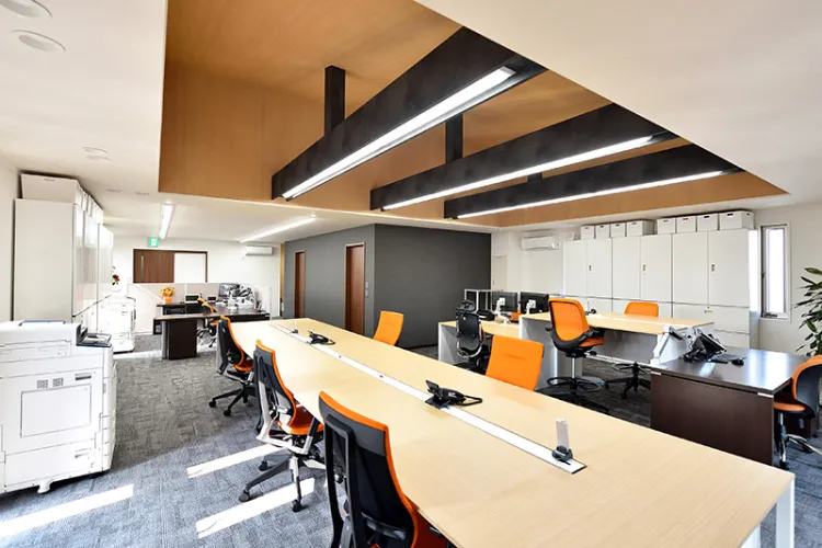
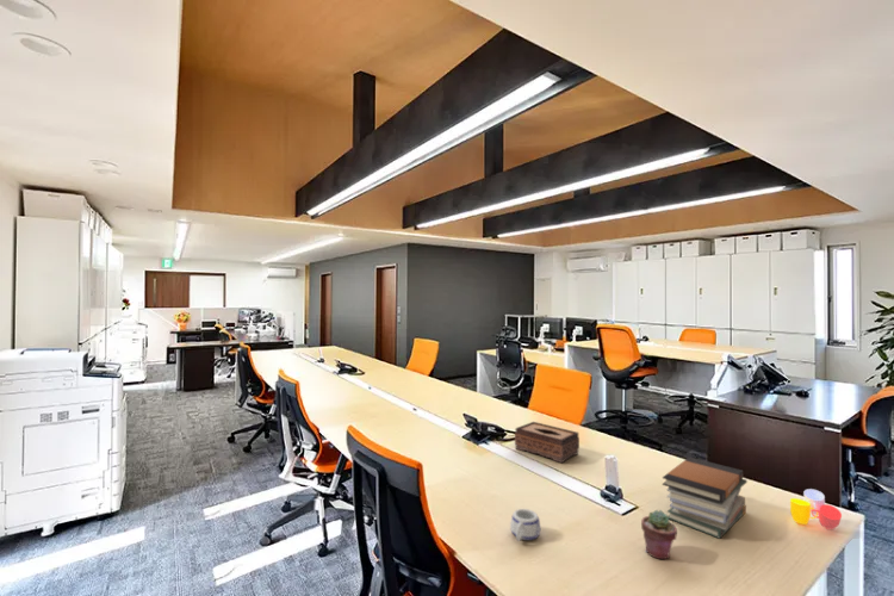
+ mug (523, 526)
+ tissue box (546, 440)
+ book stack (704, 495)
+ potted succulent (658, 532)
+ cup (813, 508)
